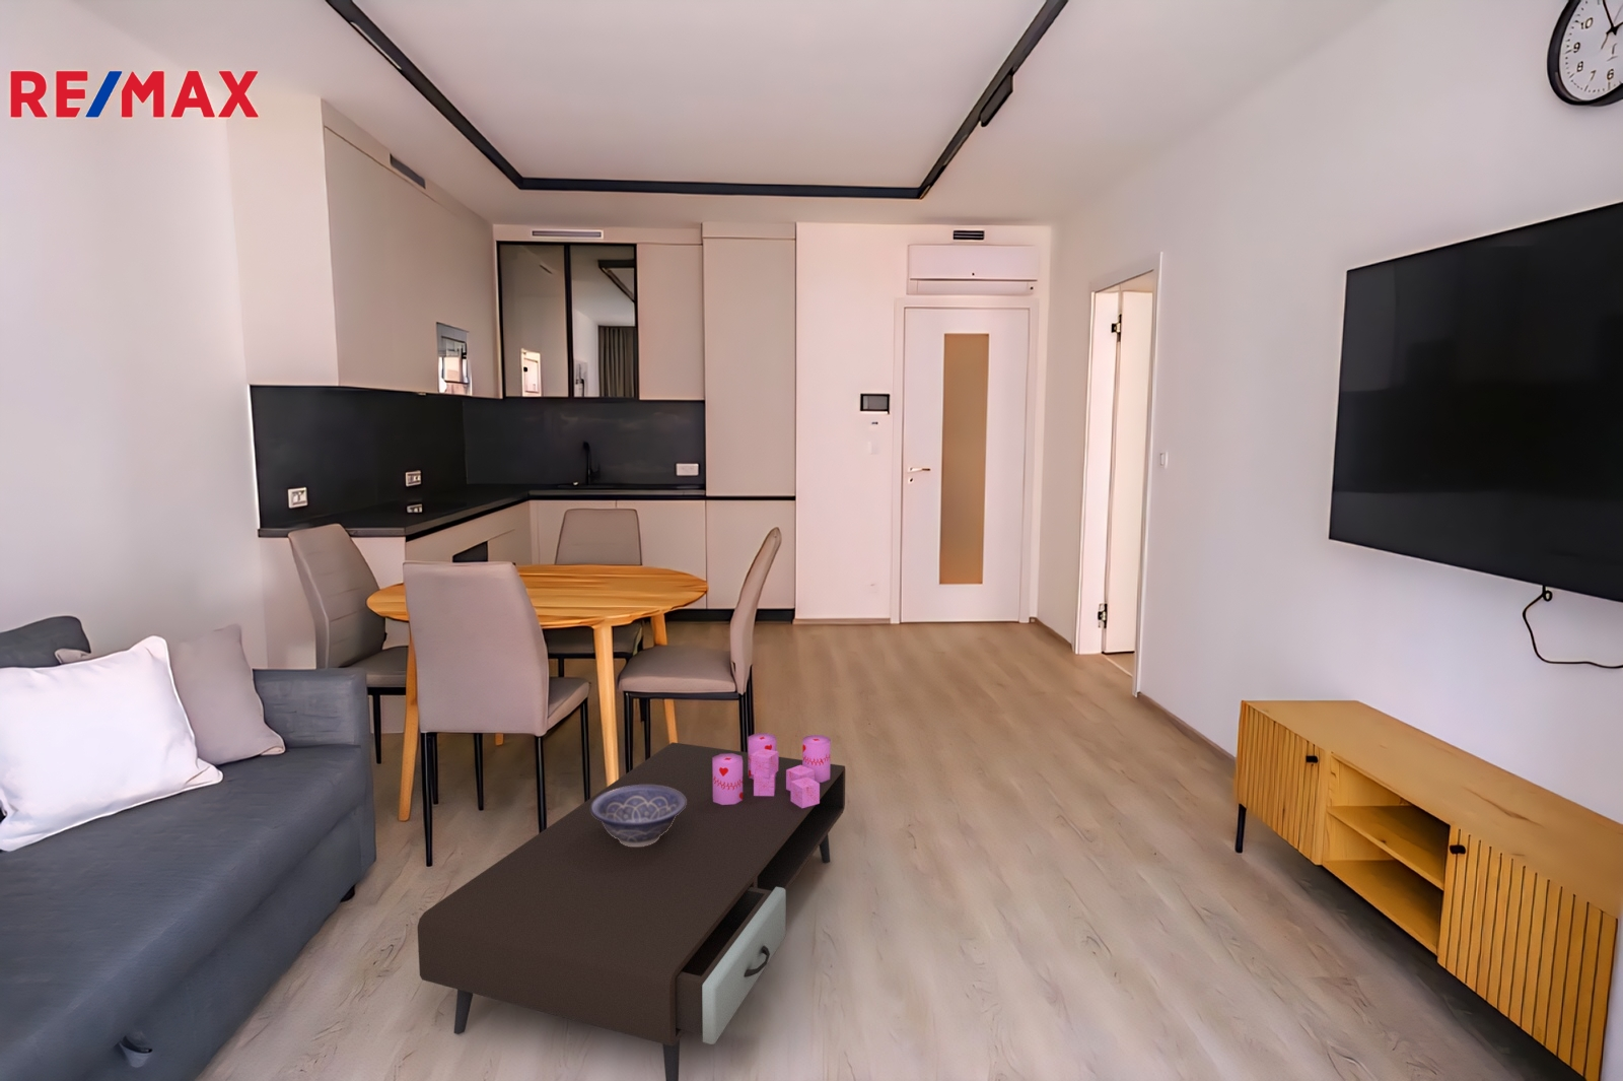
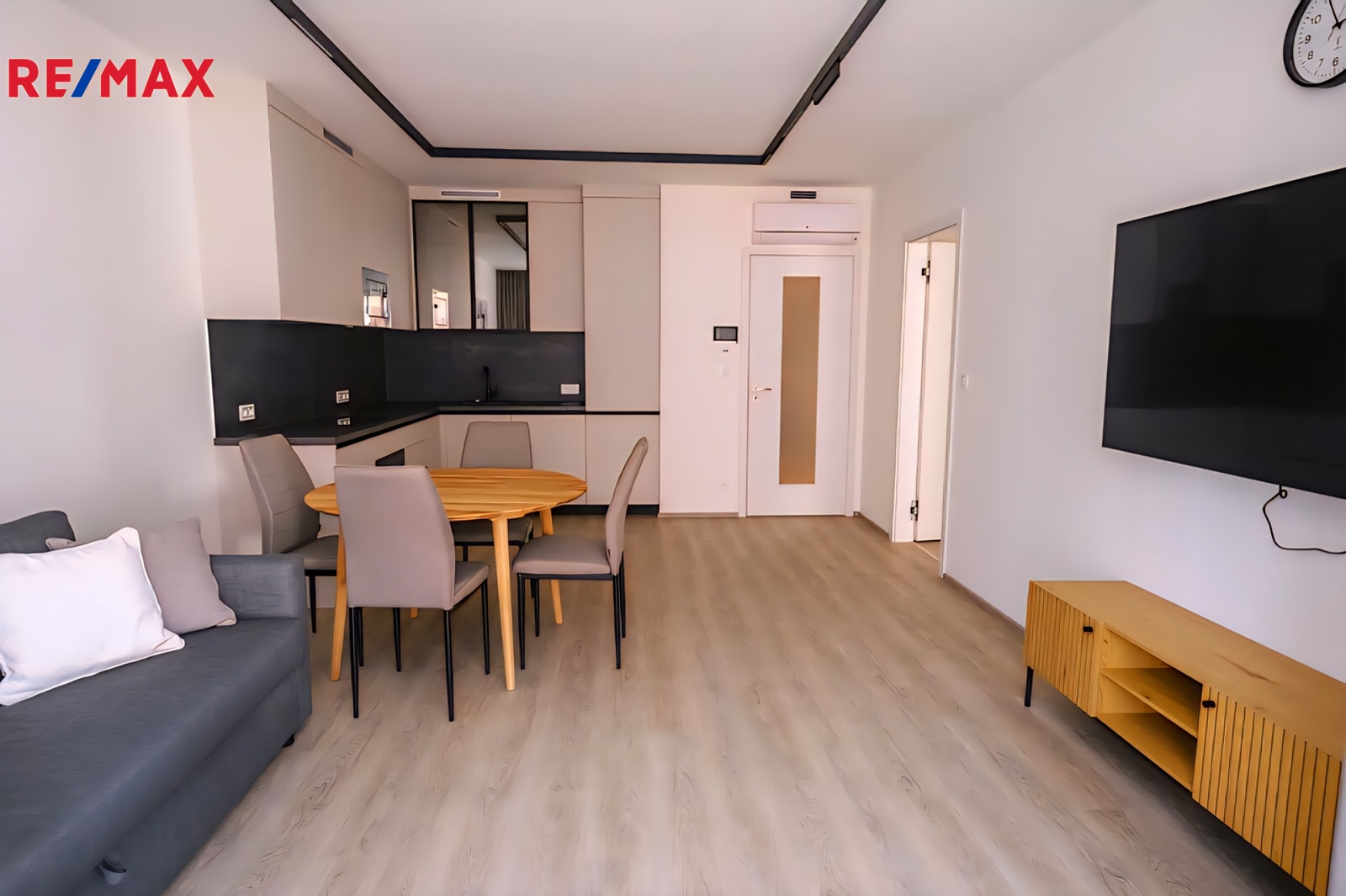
- decorative bowl (639, 819)
- coffee table (693, 882)
- candle (774, 767)
